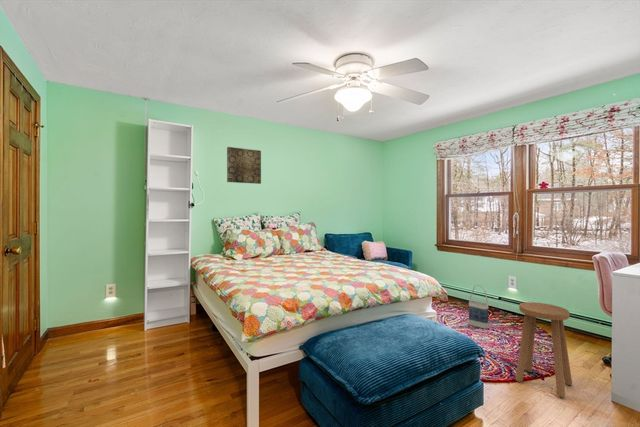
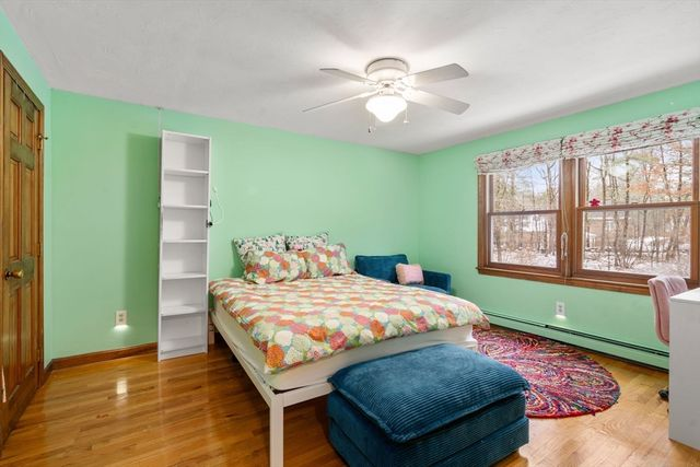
- bag (478, 305)
- wall art (244, 165)
- stool (533, 345)
